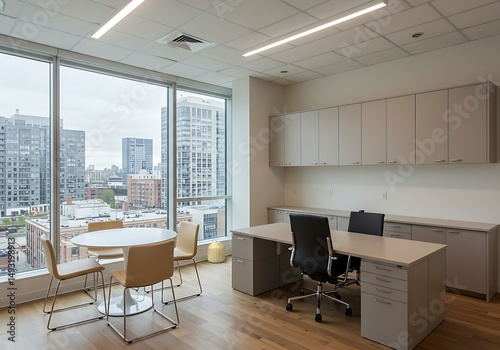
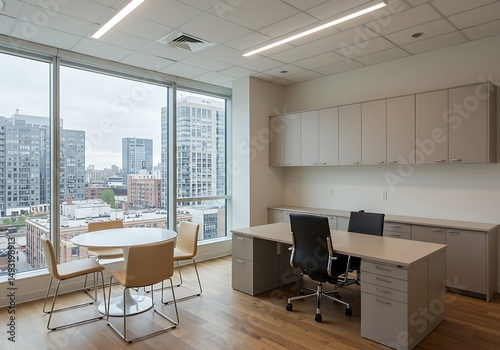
- basket (216, 251)
